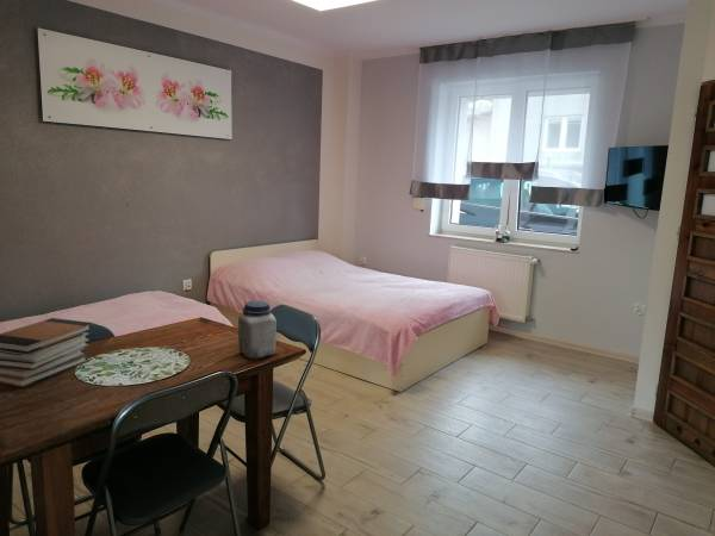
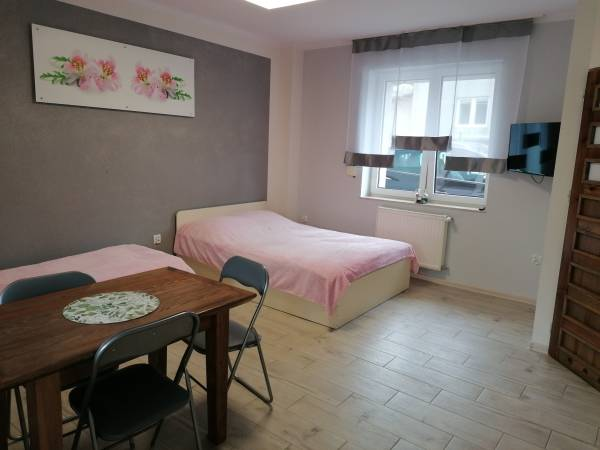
- book stack (41, 349)
- jar (256, 328)
